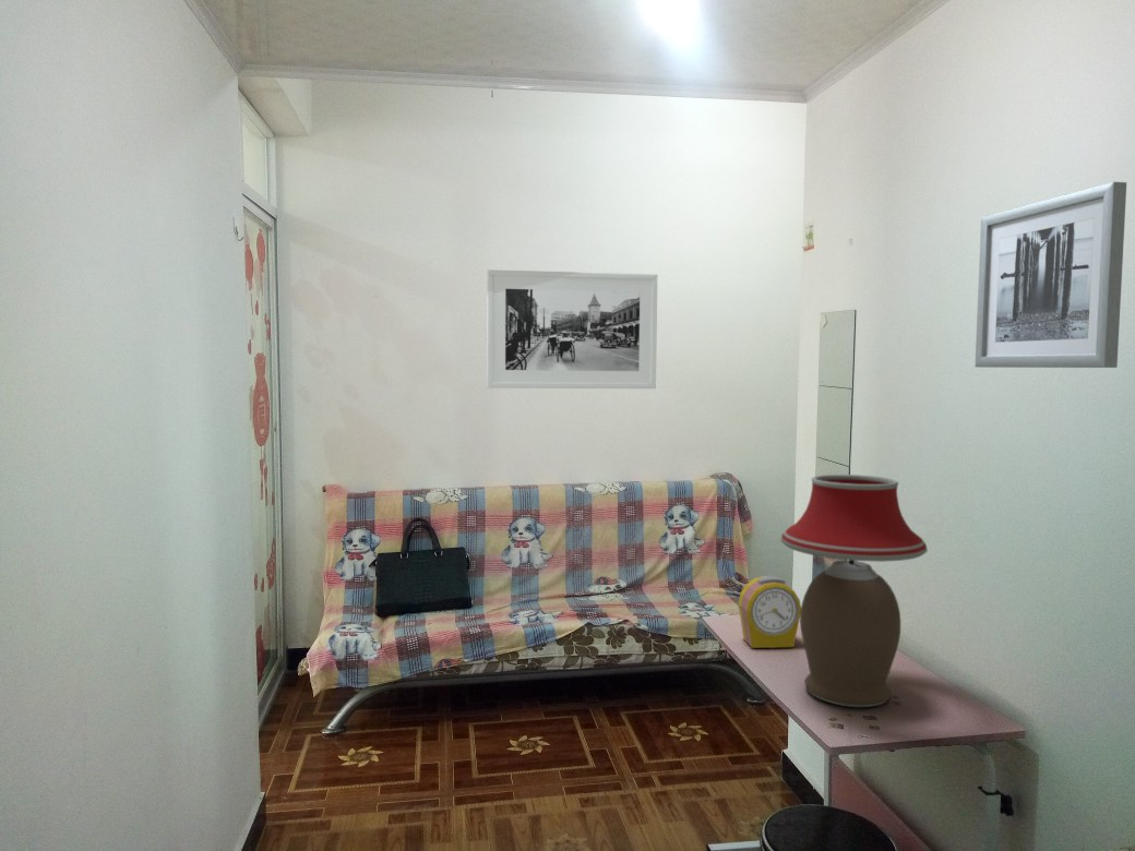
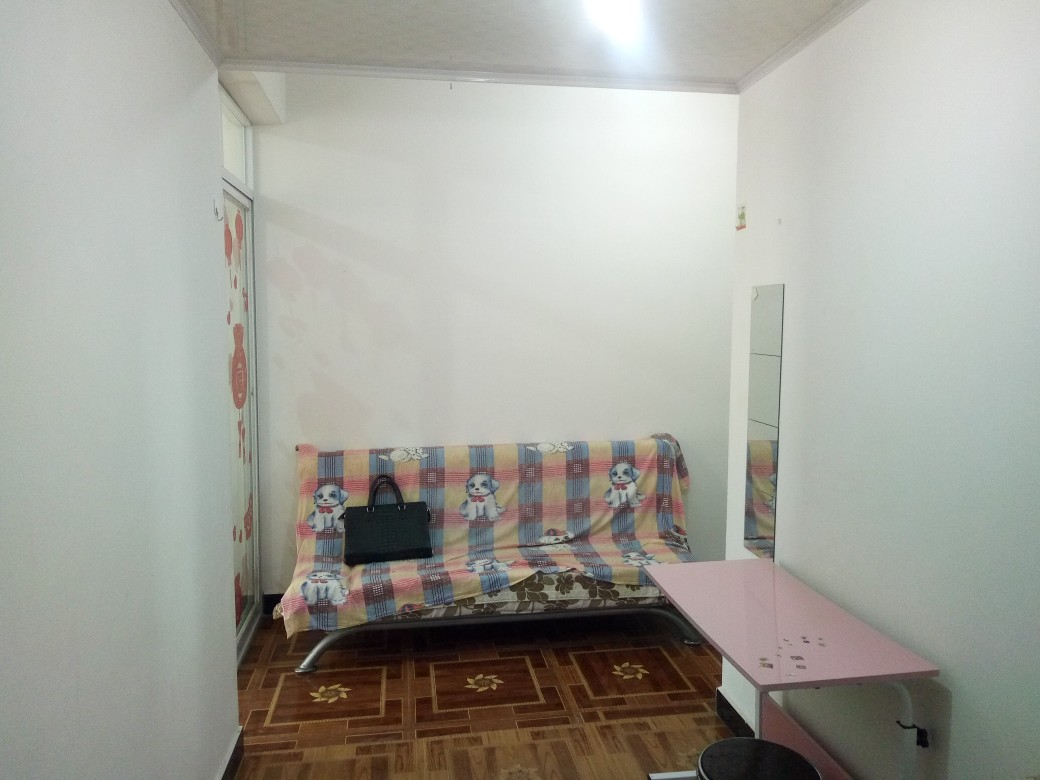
- wall art (1041, 285)
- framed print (573, 329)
- alarm clock (769, 610)
- table lamp (850, 587)
